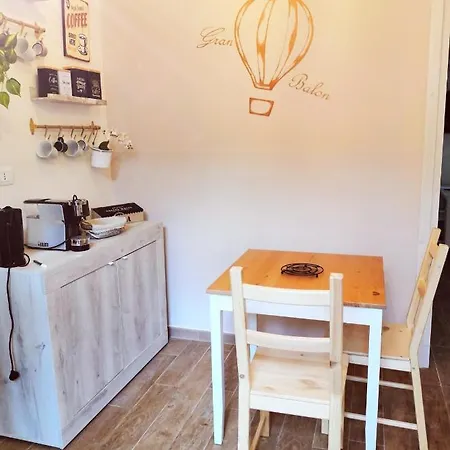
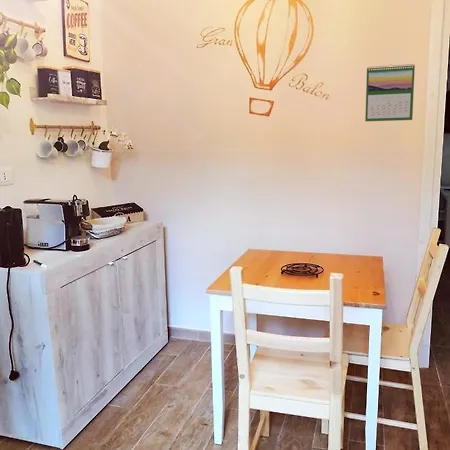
+ calendar (389, 92)
